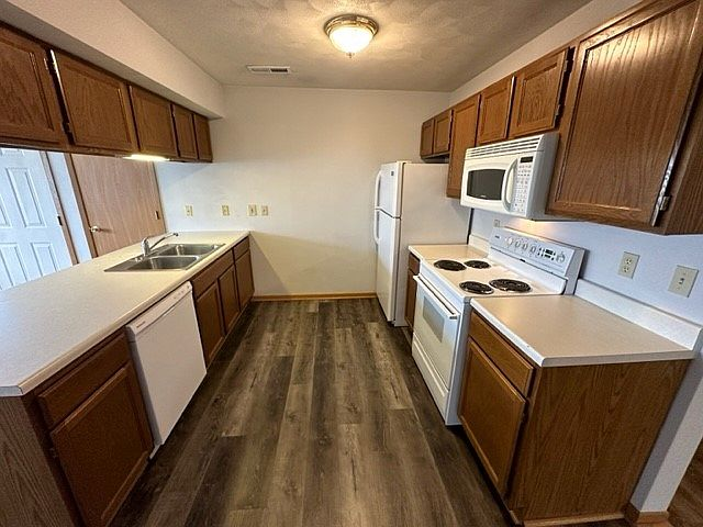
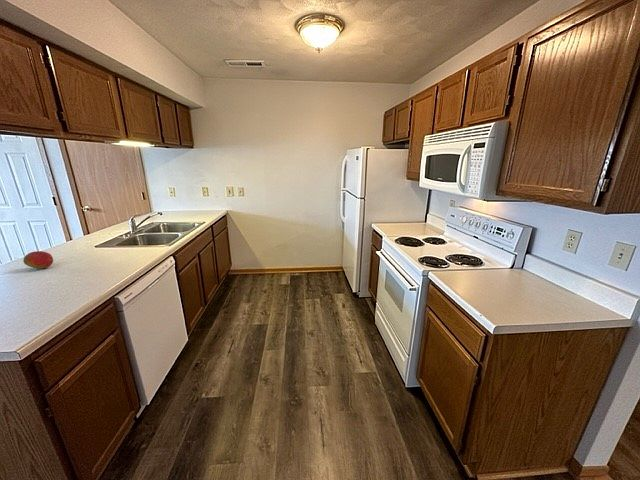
+ fruit (39, 259)
